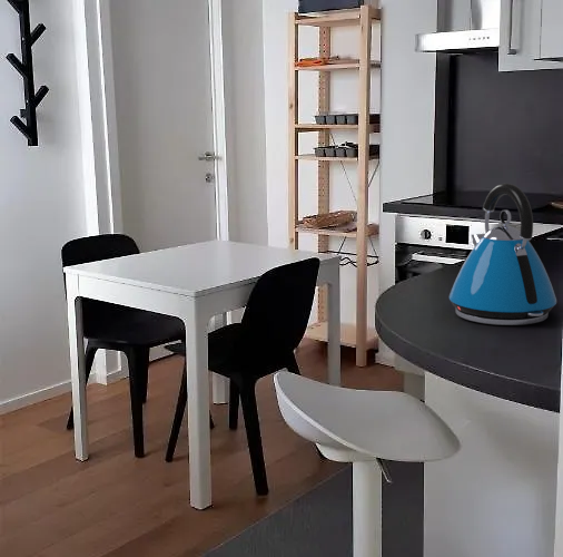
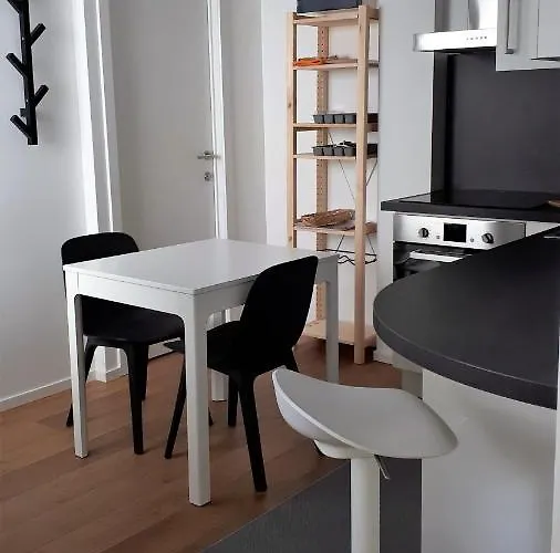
- kettle (505, 250)
